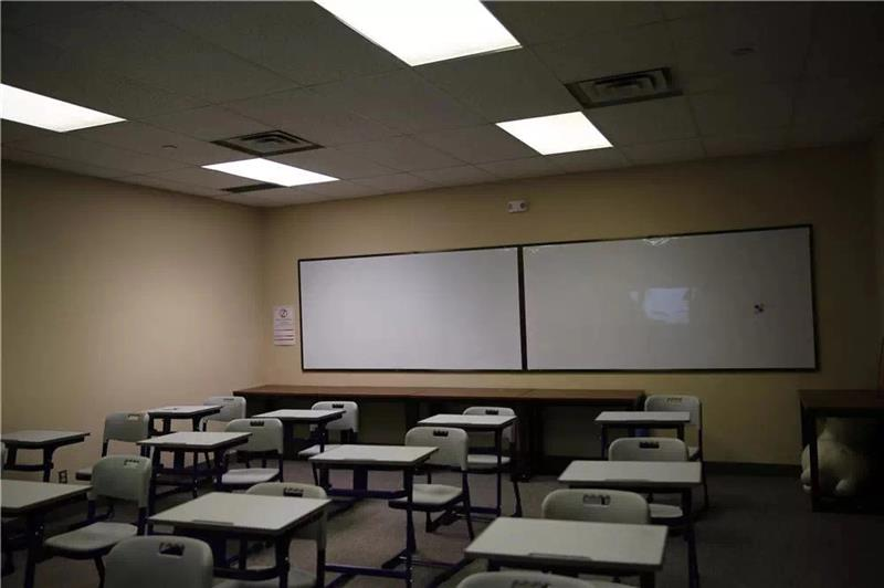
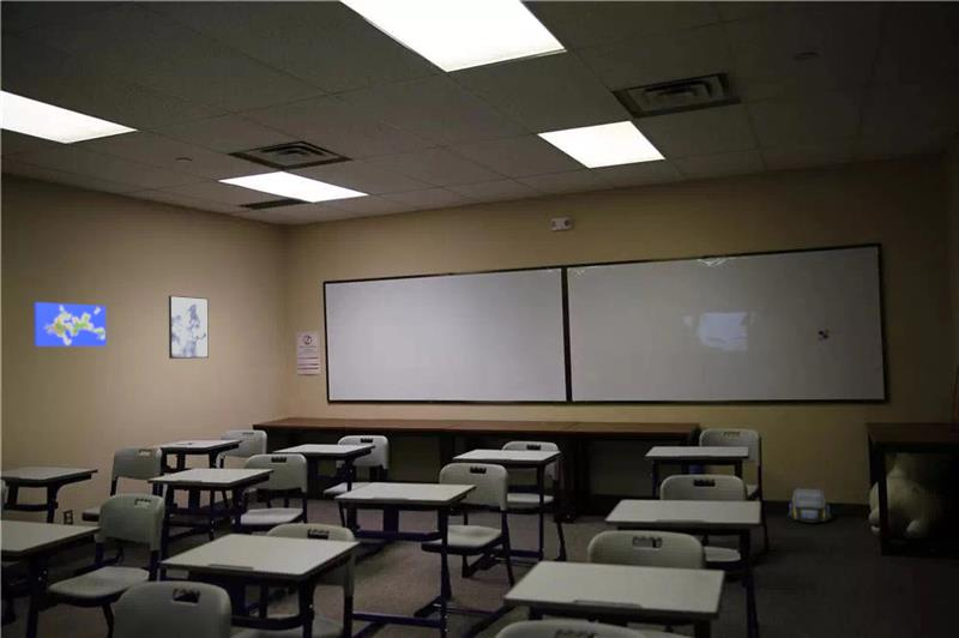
+ world map (73, 325)
+ shoulder bag (808, 504)
+ wall art (188, 327)
